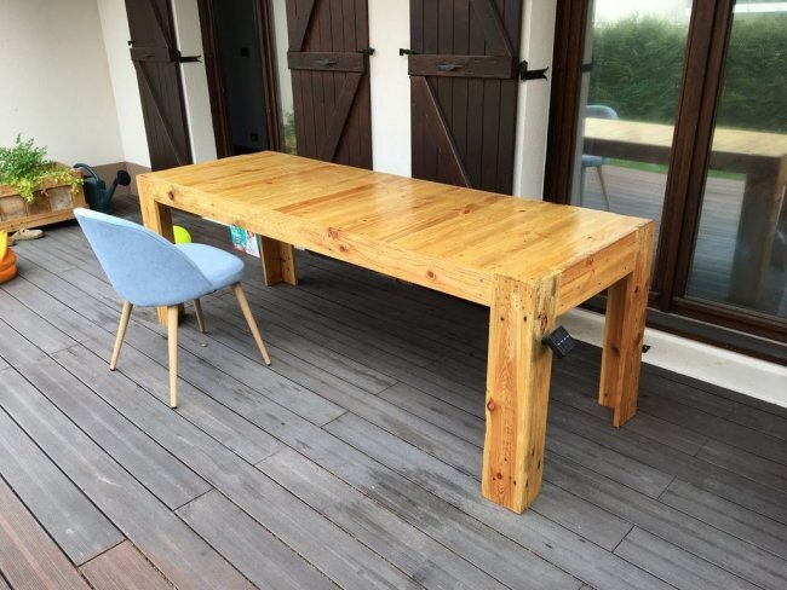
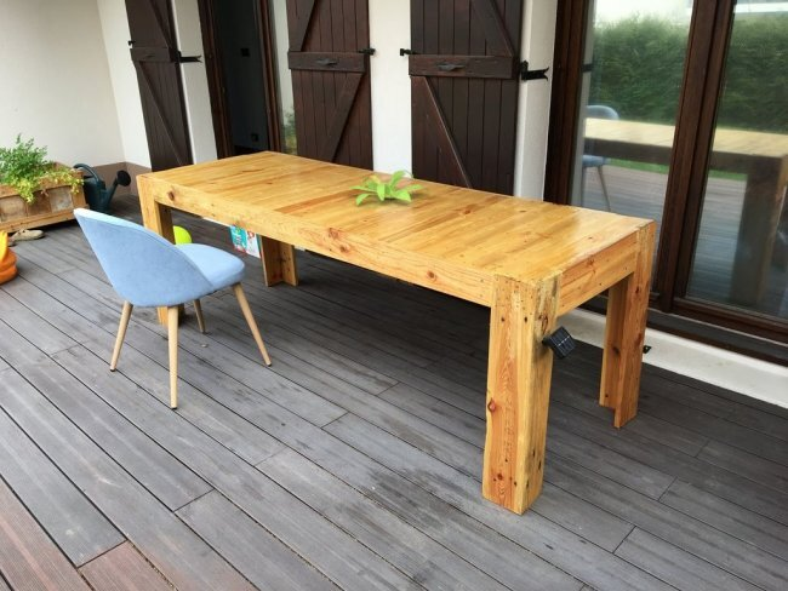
+ plant (384, 185)
